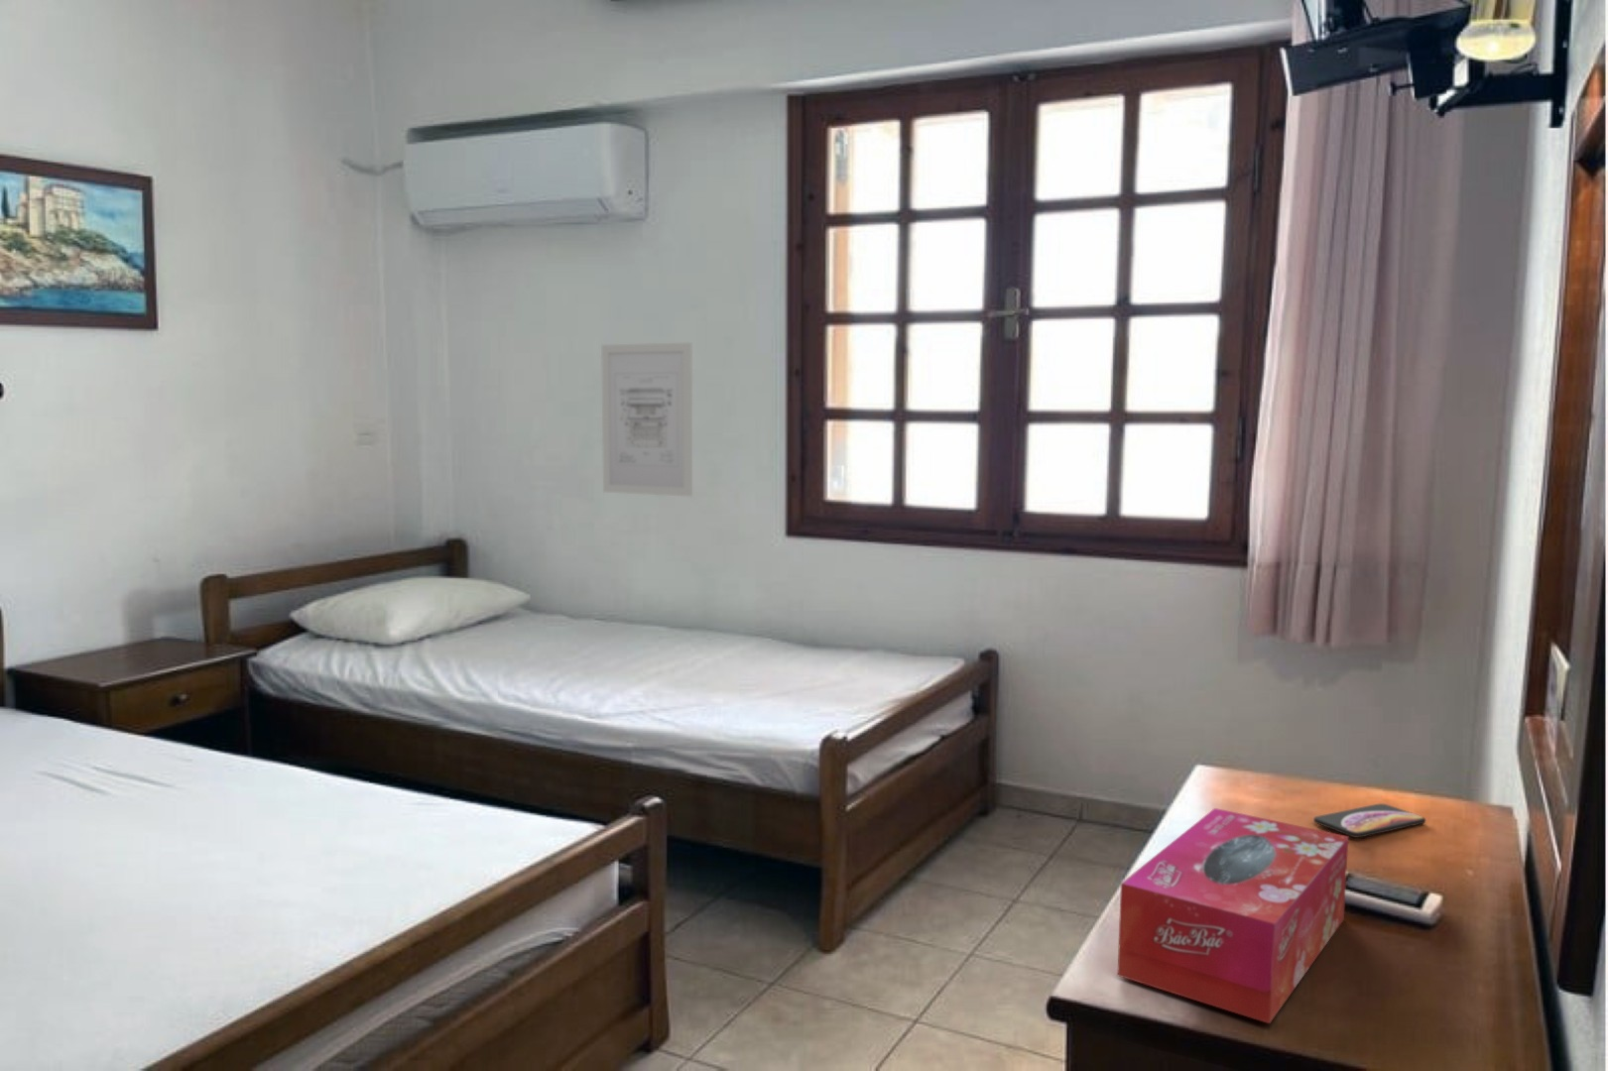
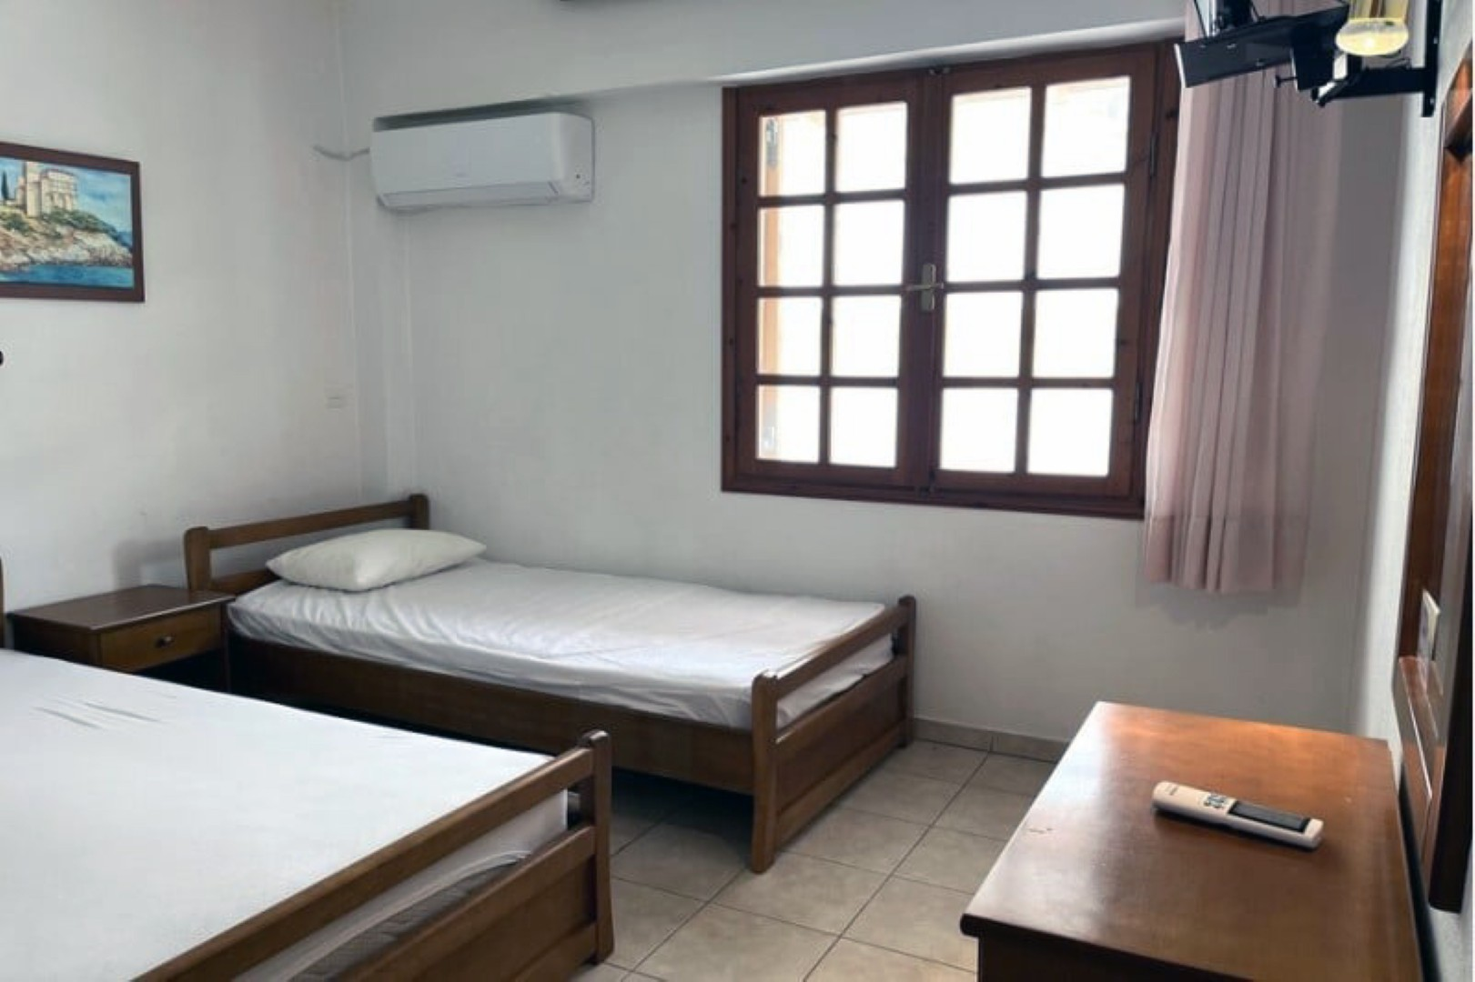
- smartphone (1369, 819)
- tissue box (1239, 902)
- wall art (646, 420)
